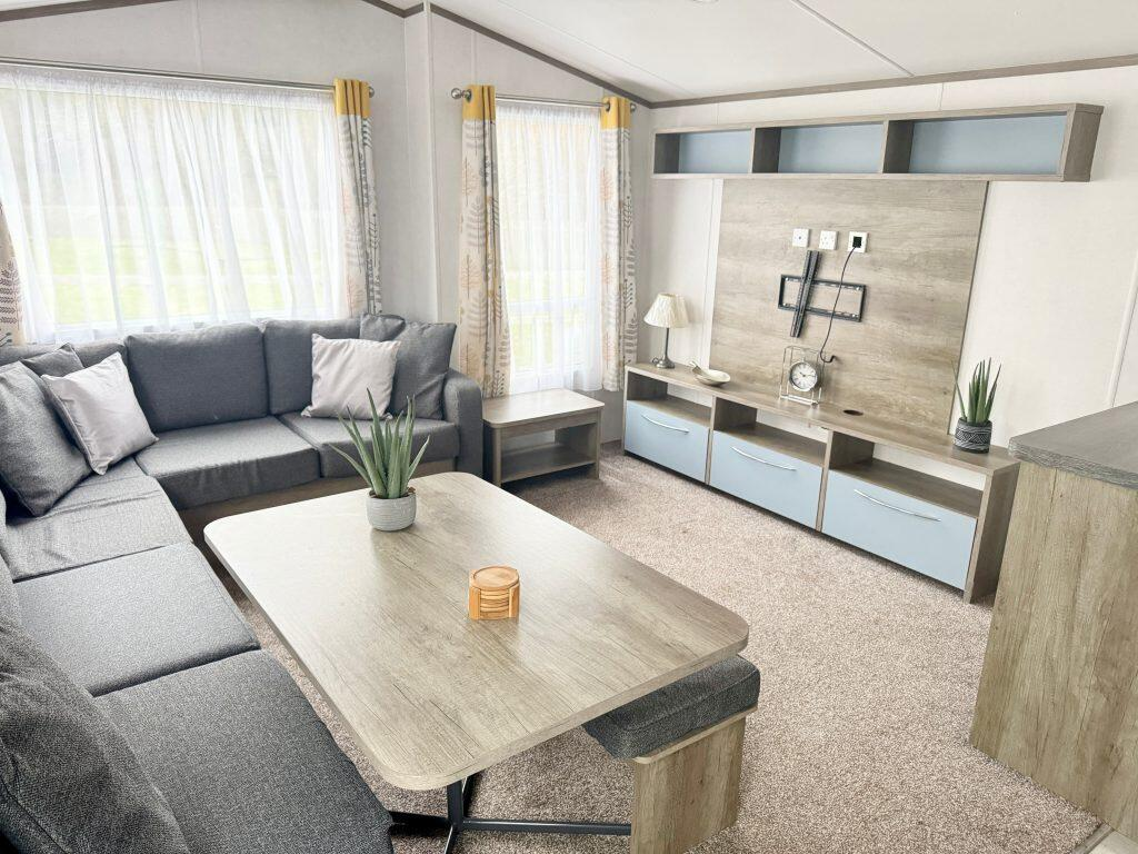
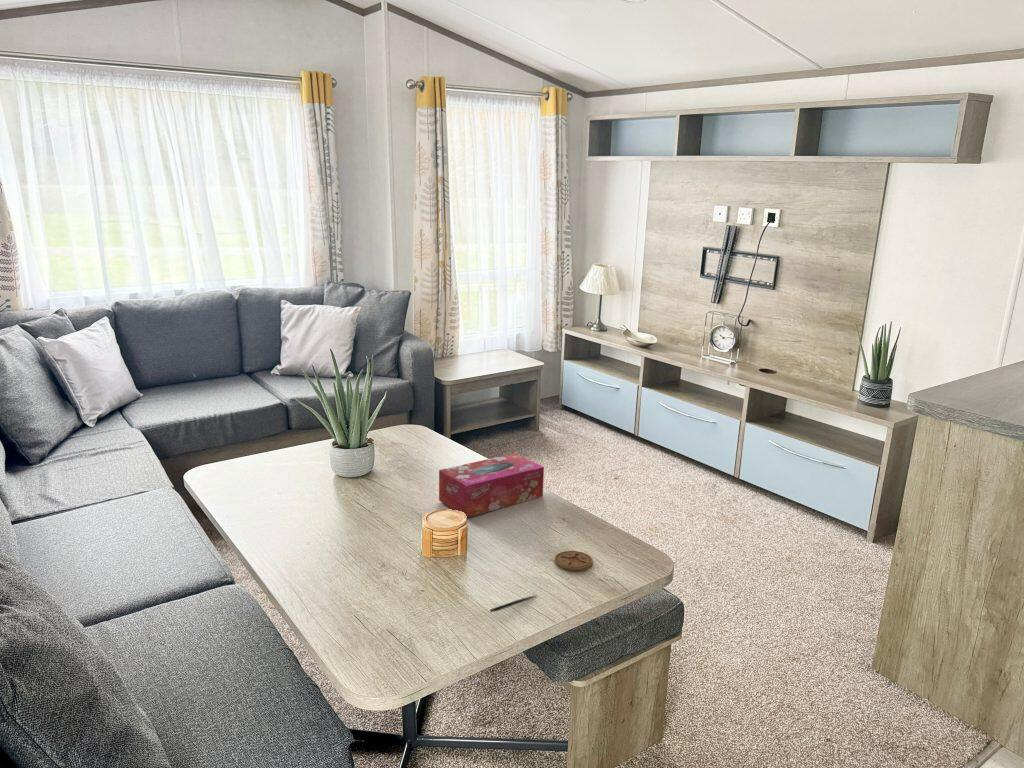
+ tissue box (491, 483)
+ pen (514, 602)
+ coaster (573, 560)
